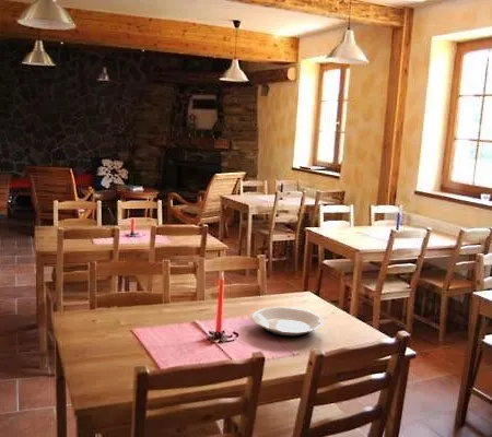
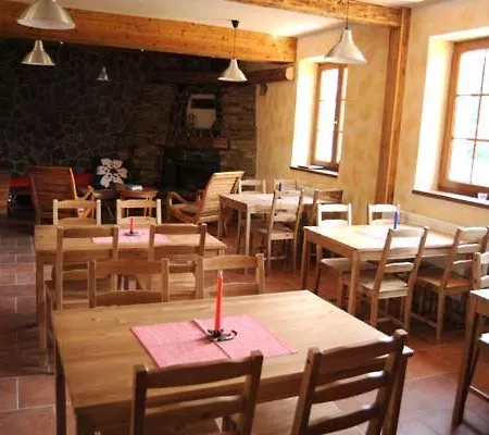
- plate (286, 323)
